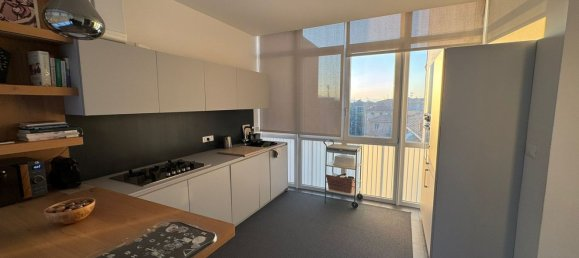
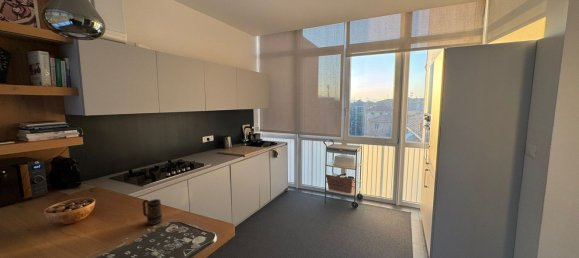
+ mug (151, 211)
